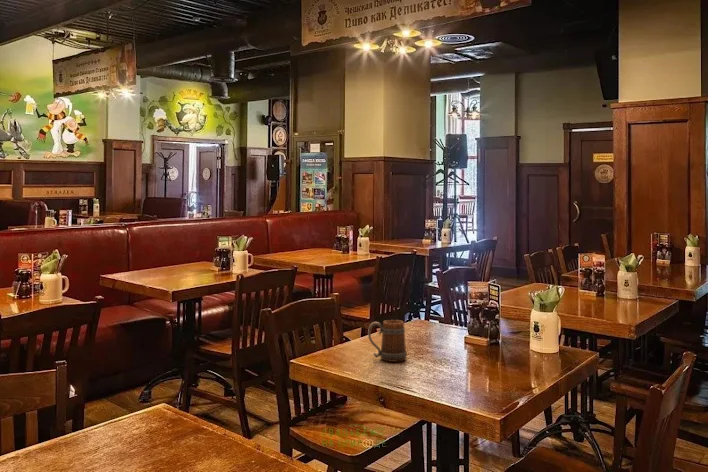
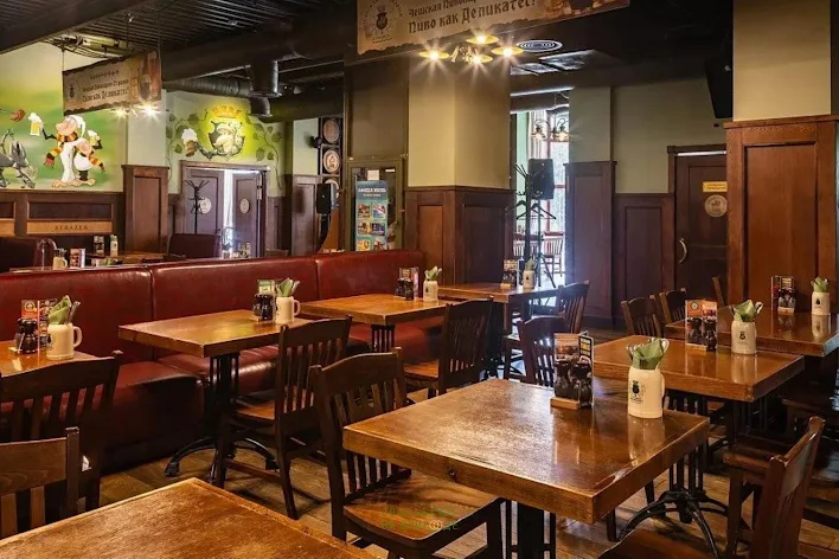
- beer mug (387, 340)
